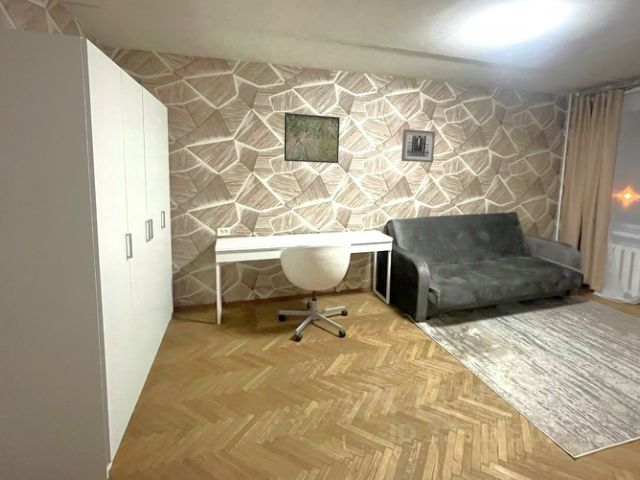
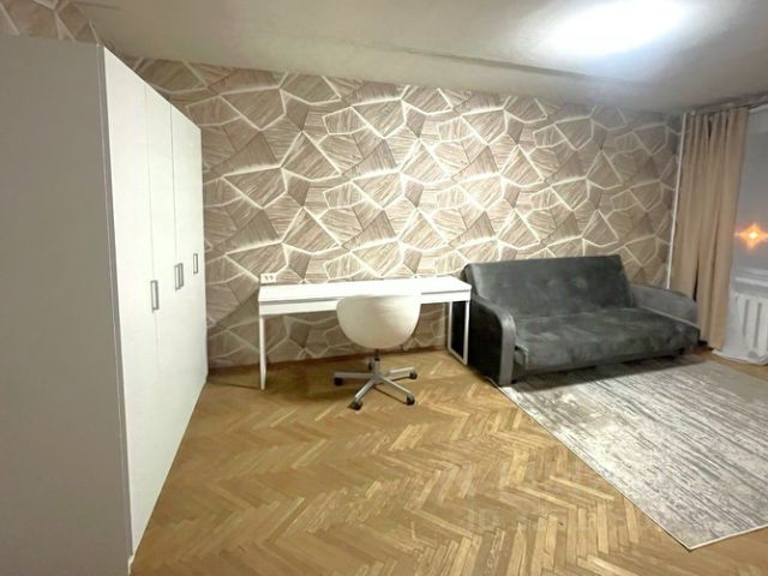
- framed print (312, 138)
- wall art (418, 146)
